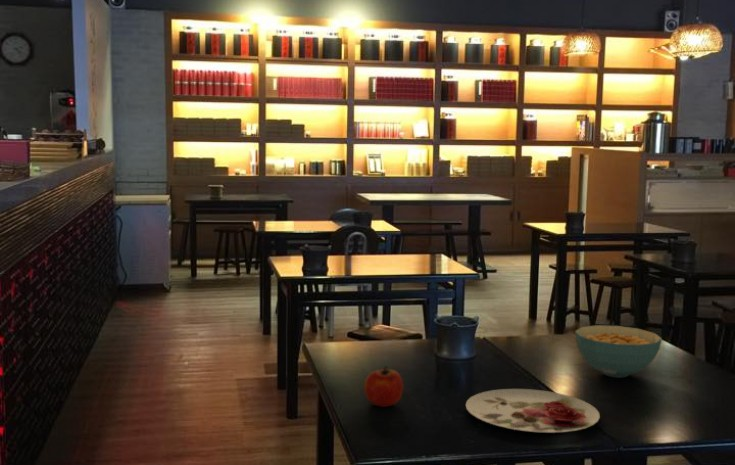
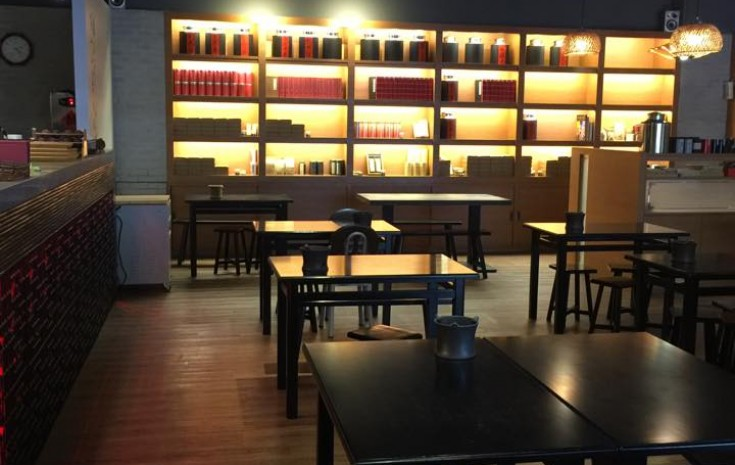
- fruit (384, 385)
- cereal bowl (616, 354)
- plate (531, 408)
